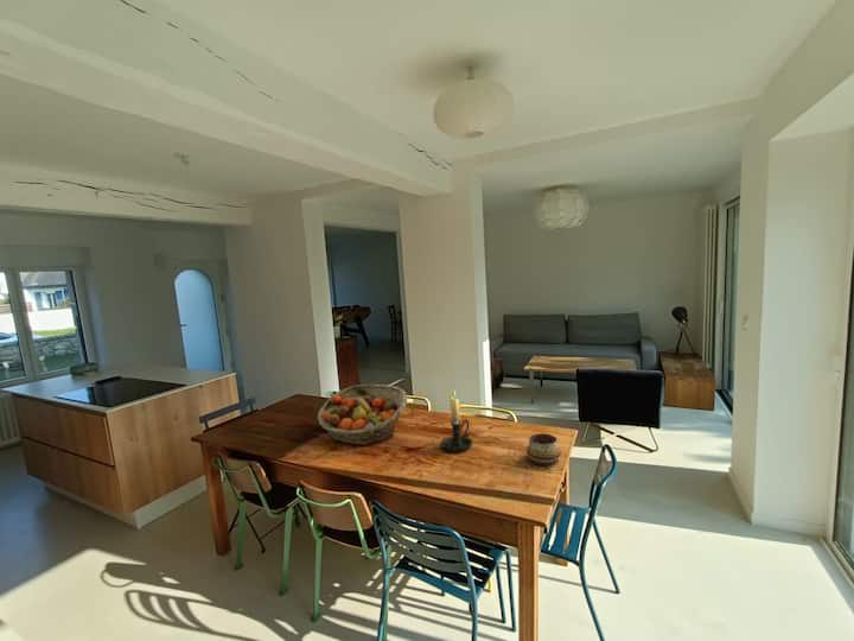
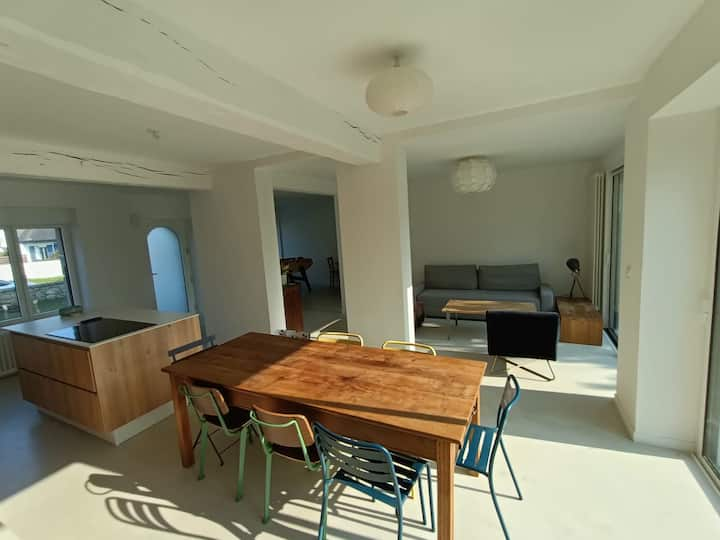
- fruit basket (363, 413)
- decorative bowl (543, 449)
- candle holder (458, 415)
